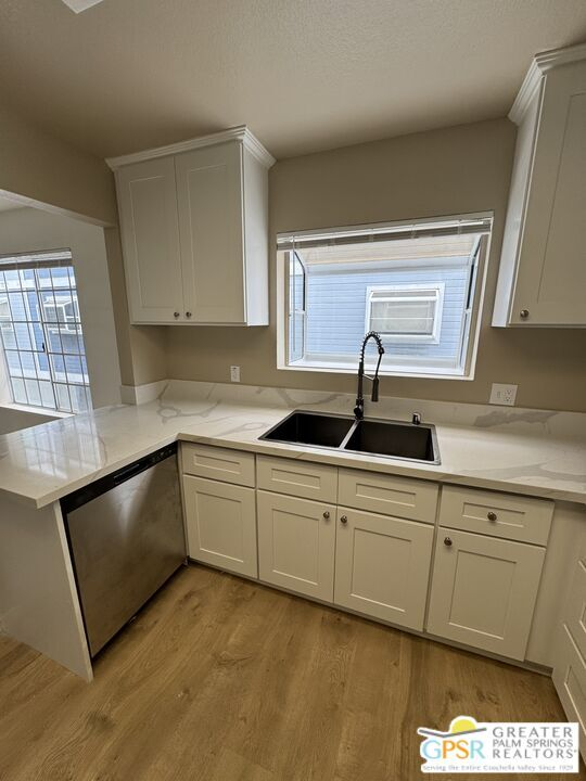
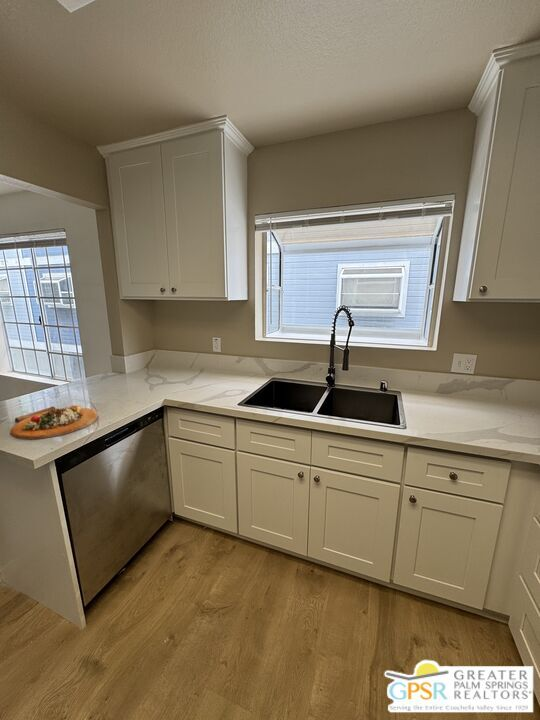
+ cutting board (54, 414)
